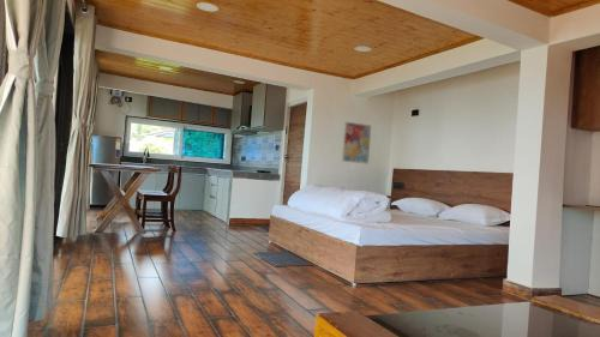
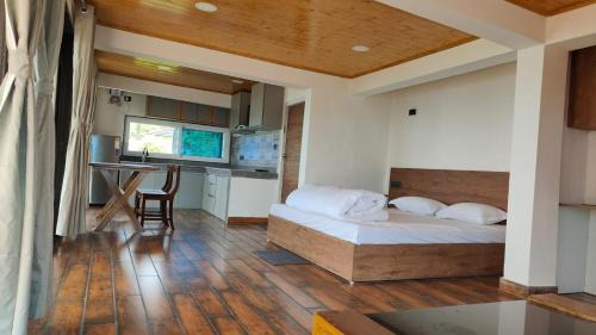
- wall art (356, 143)
